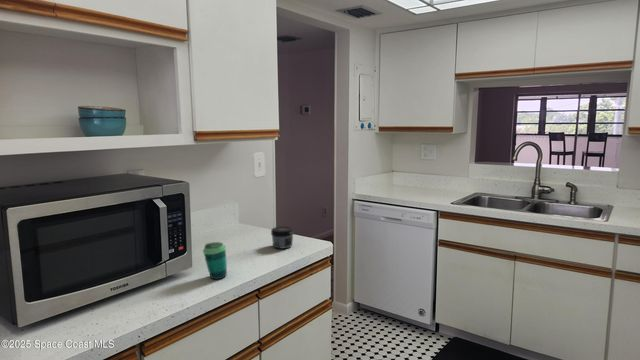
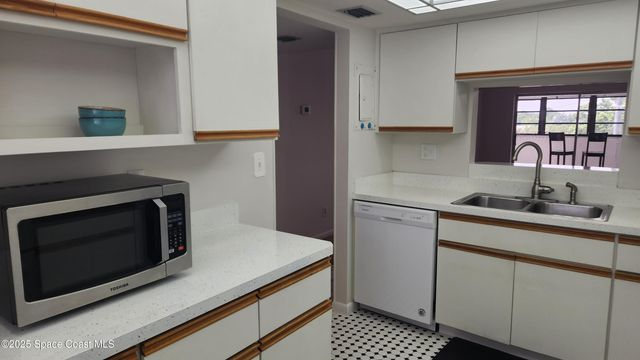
- jar (282, 237)
- cup (214, 260)
